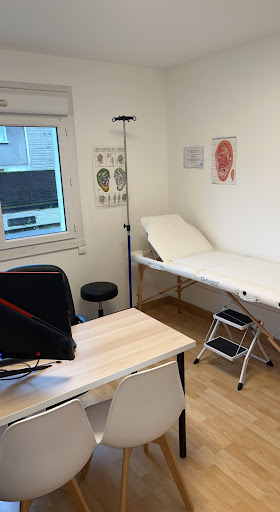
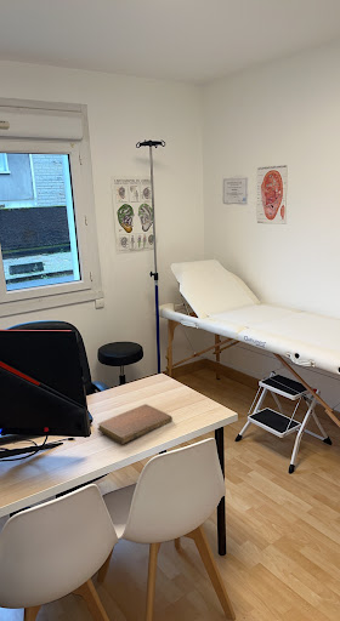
+ notebook (135, 422)
